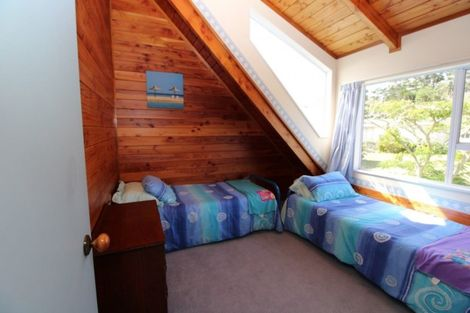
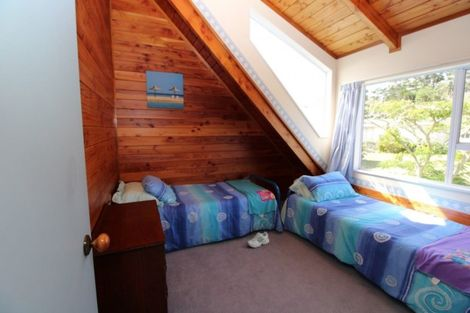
+ shoe (258, 239)
